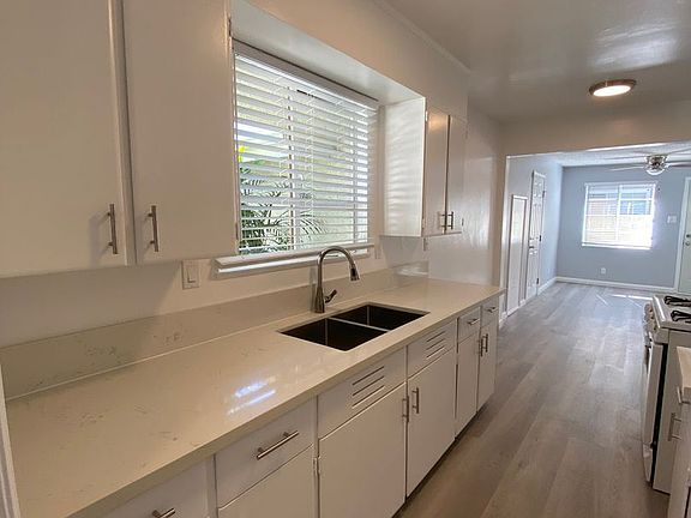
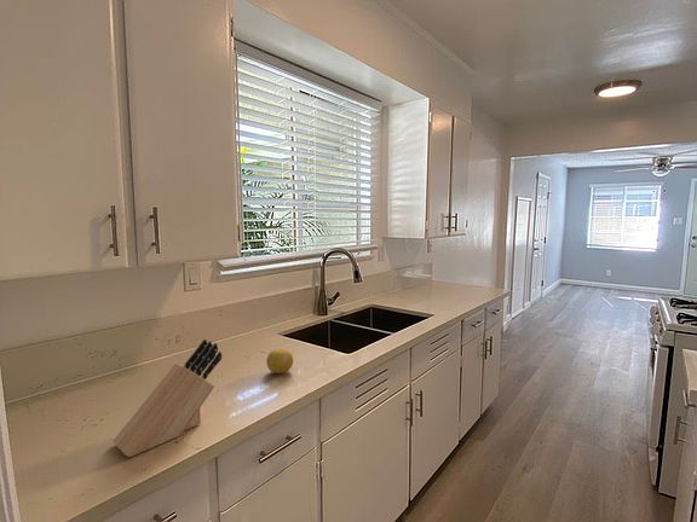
+ knife block (173, 389)
+ fruit (280, 360)
